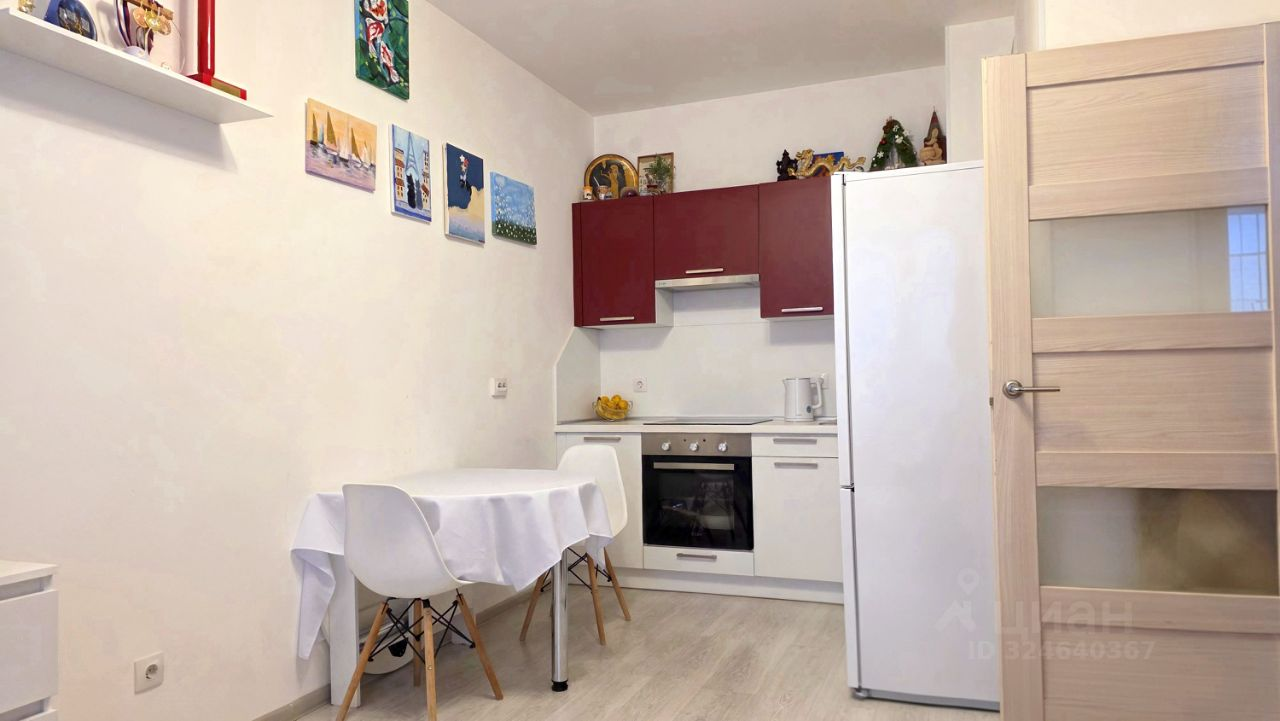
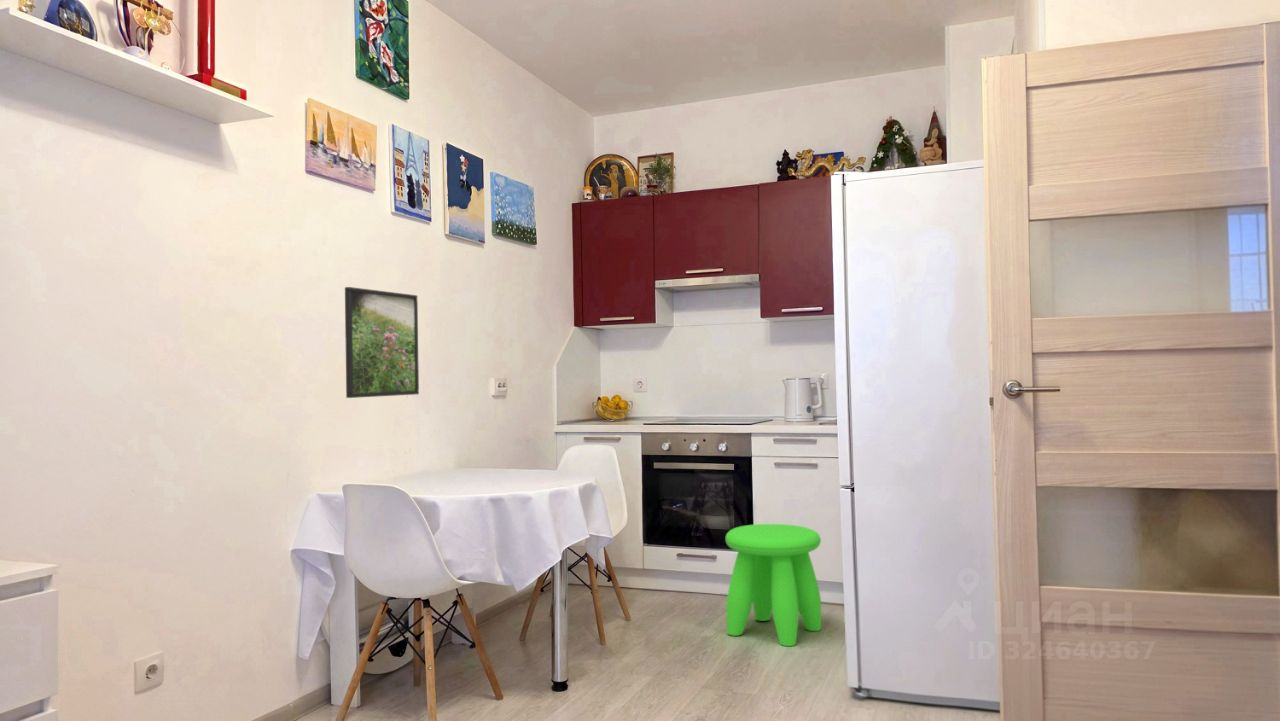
+ stool (773, 581)
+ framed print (383, 343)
